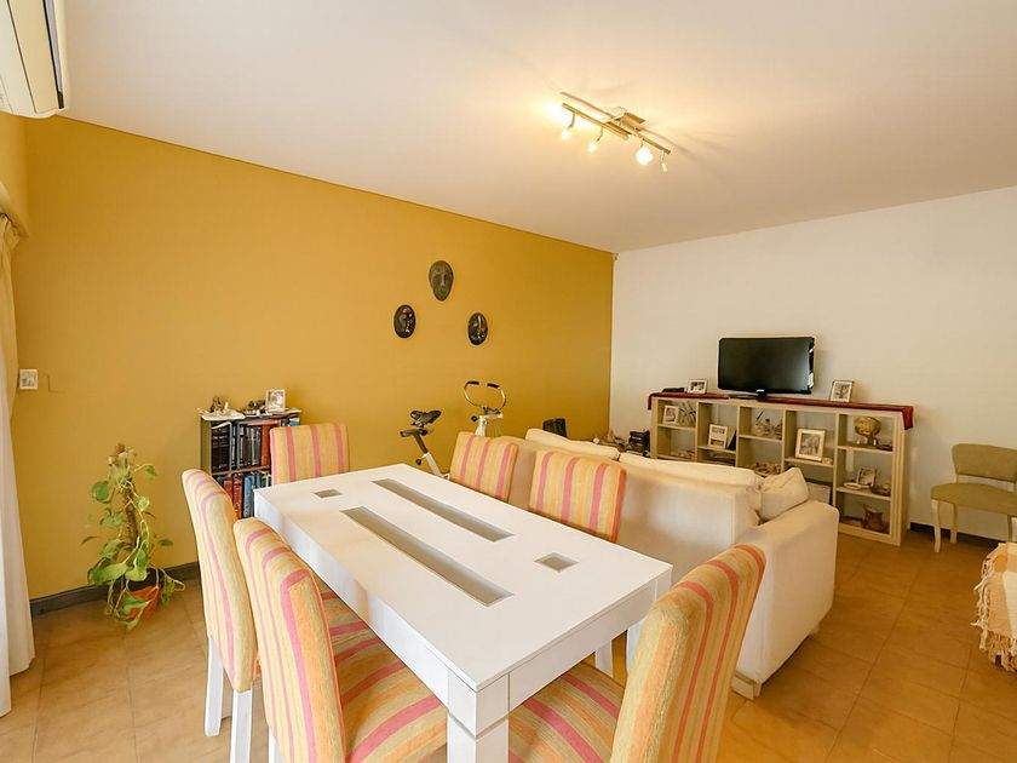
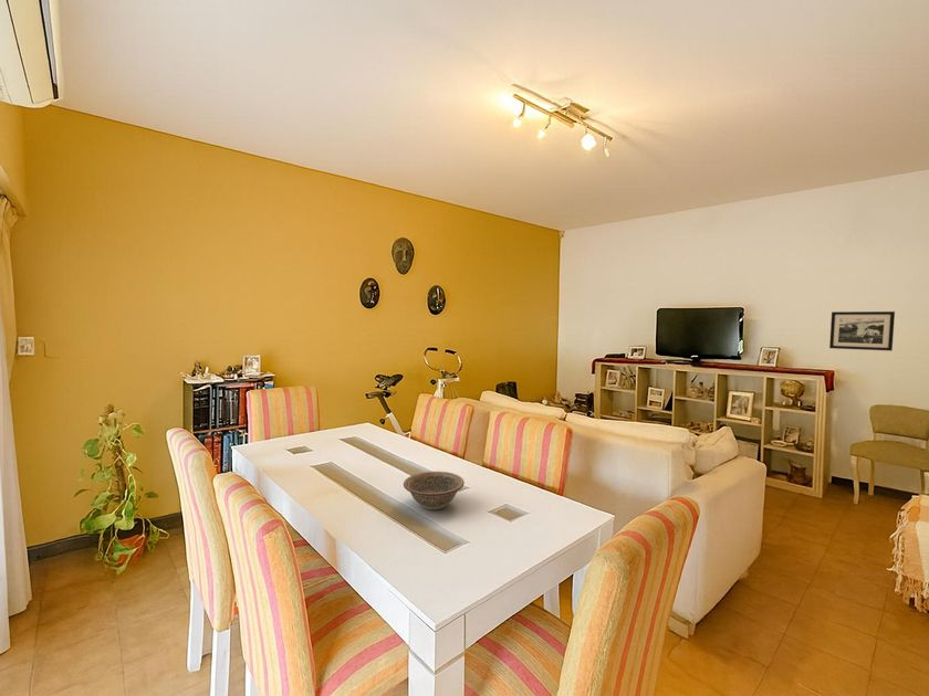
+ picture frame (860, 330)
+ decorative bowl (434, 493)
